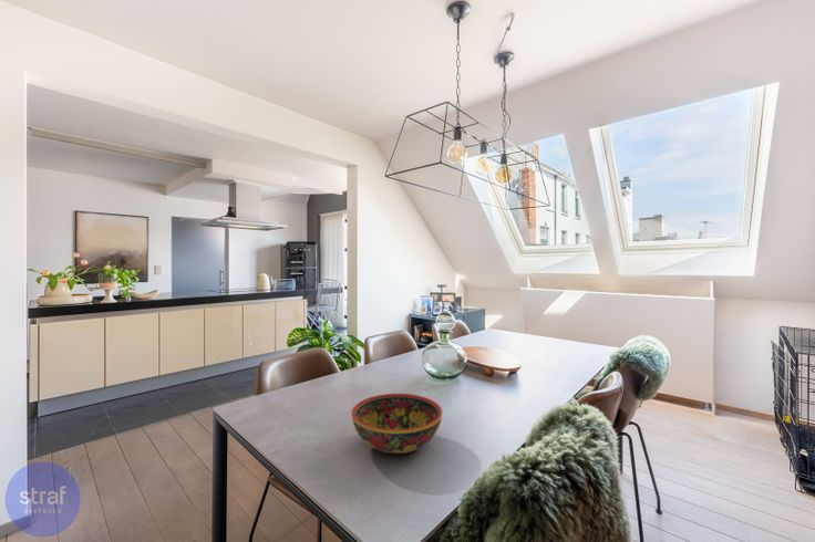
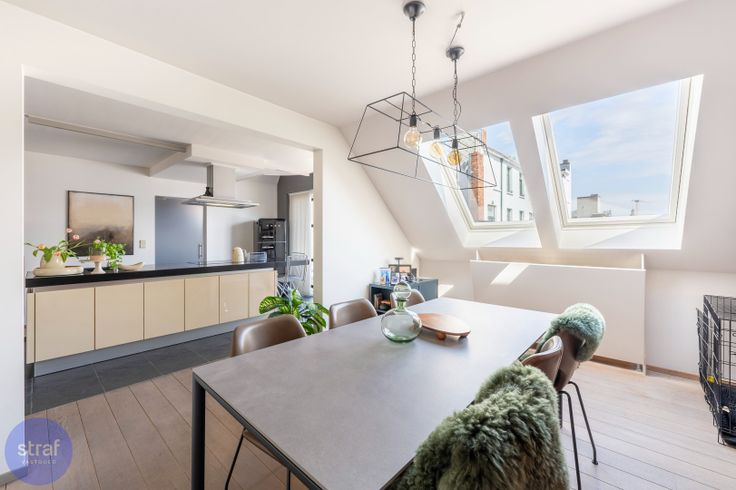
- bowl (396, 426)
